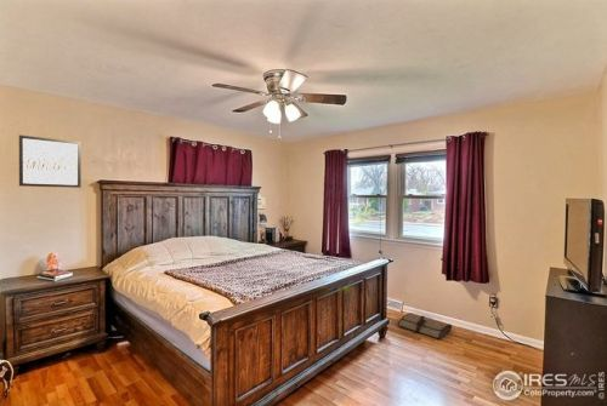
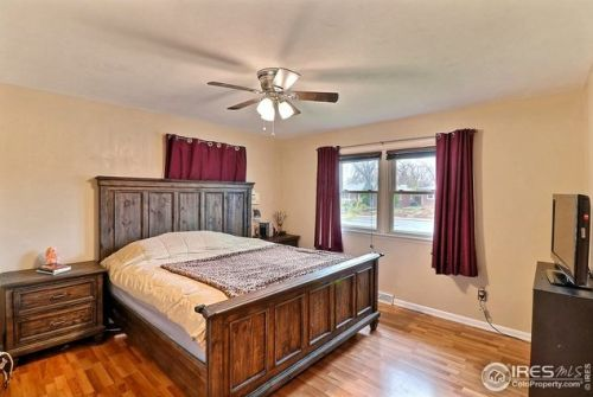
- wall art (51, 162)
- tool roll (424, 321)
